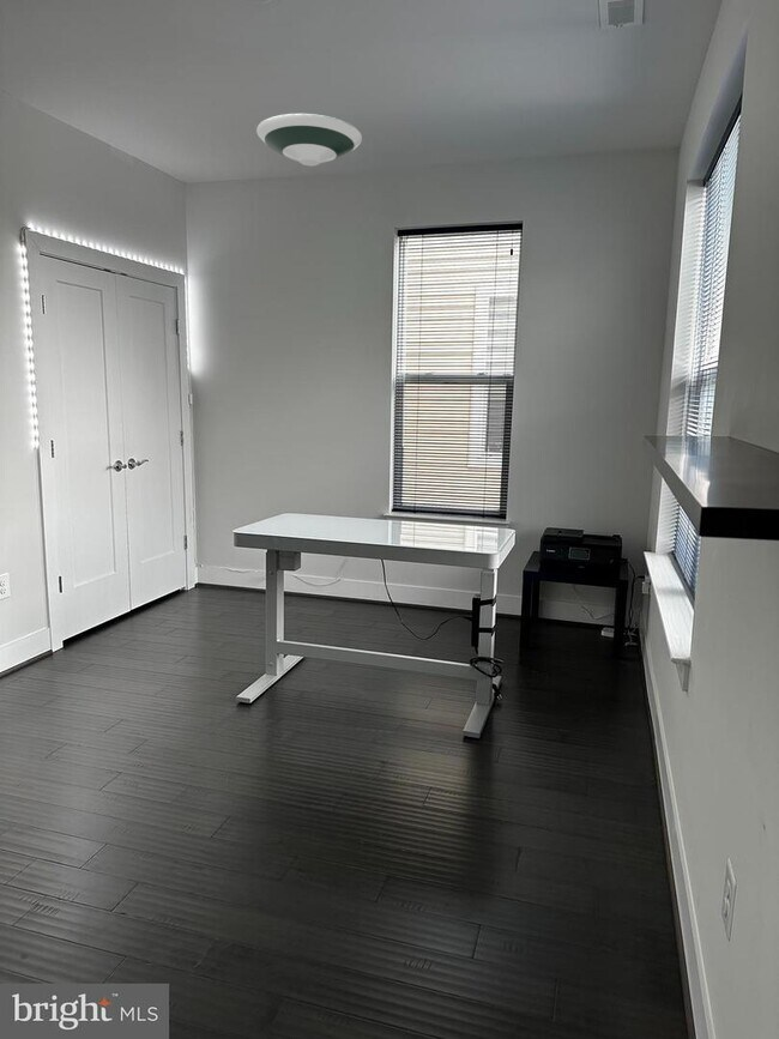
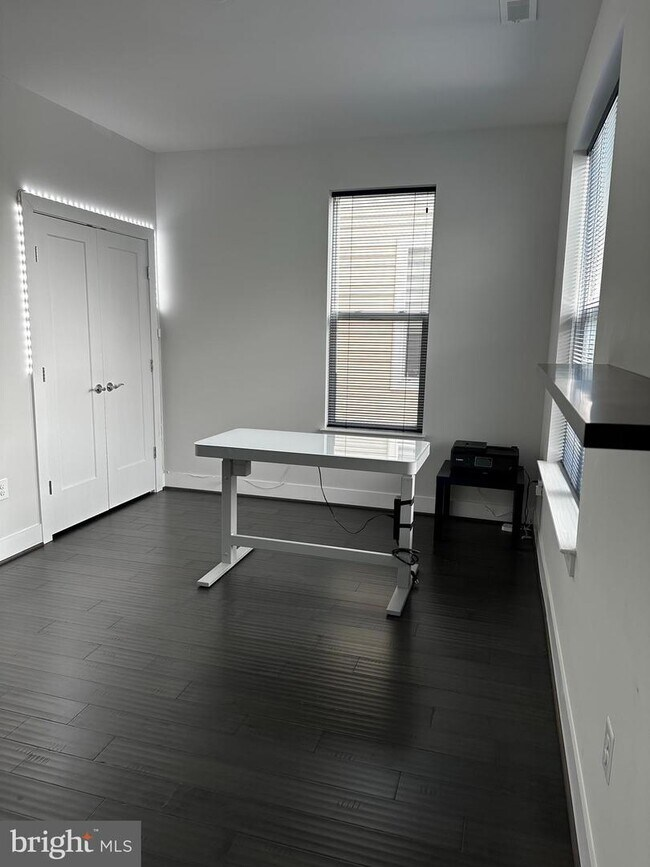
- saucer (309, 149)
